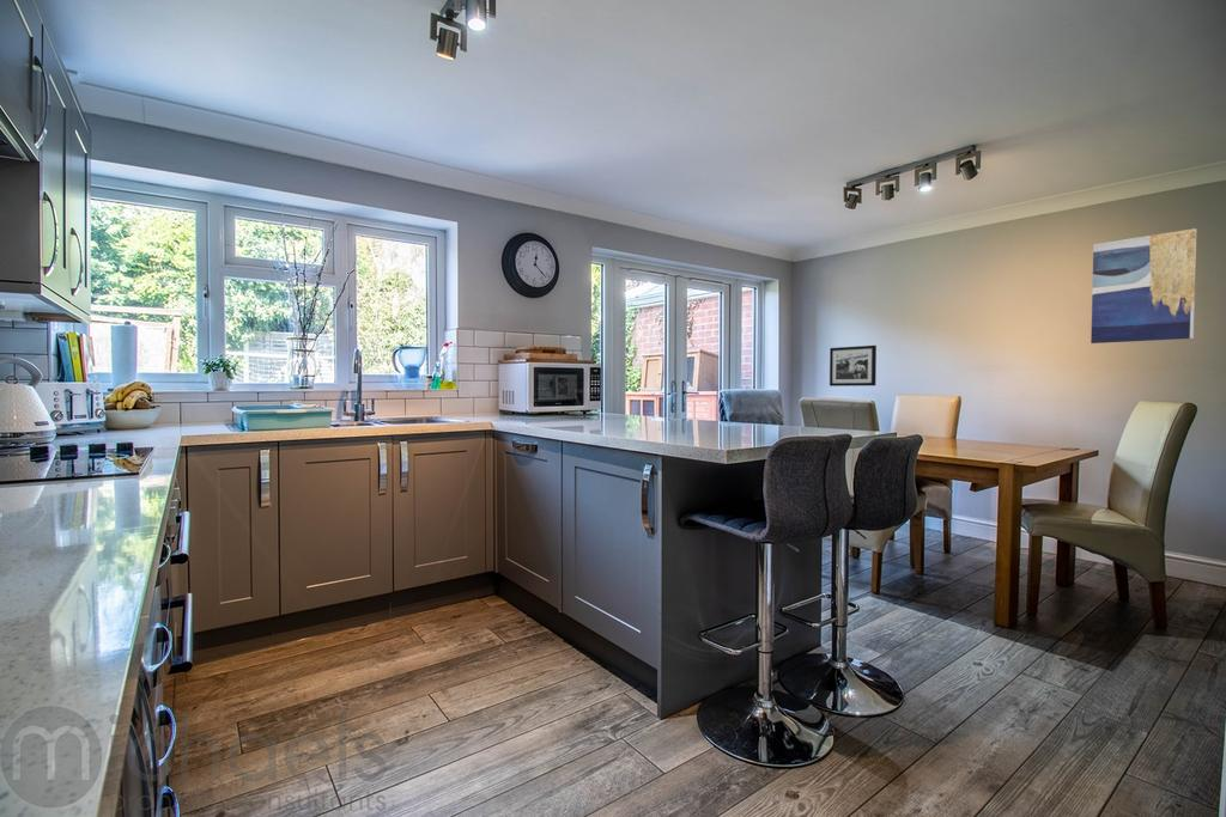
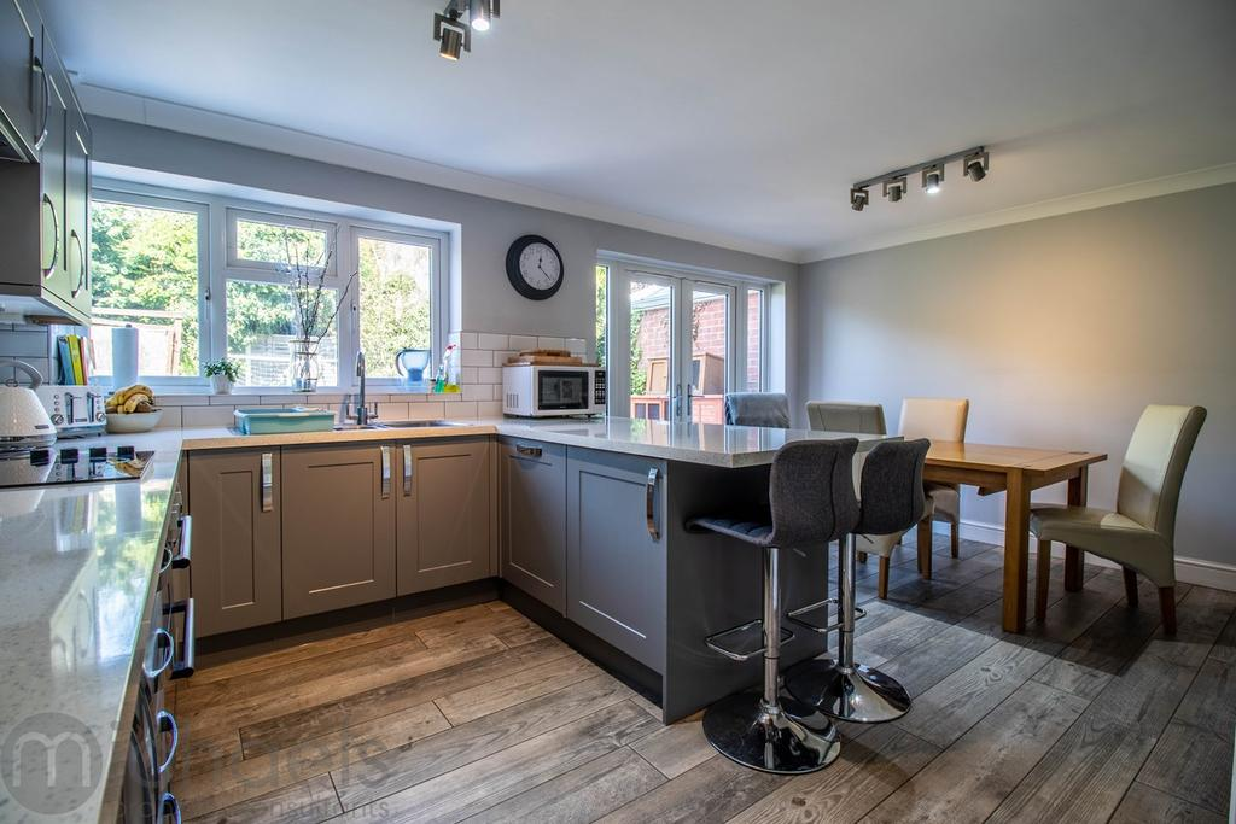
- picture frame (851, 366)
- wall art (1141, 288)
